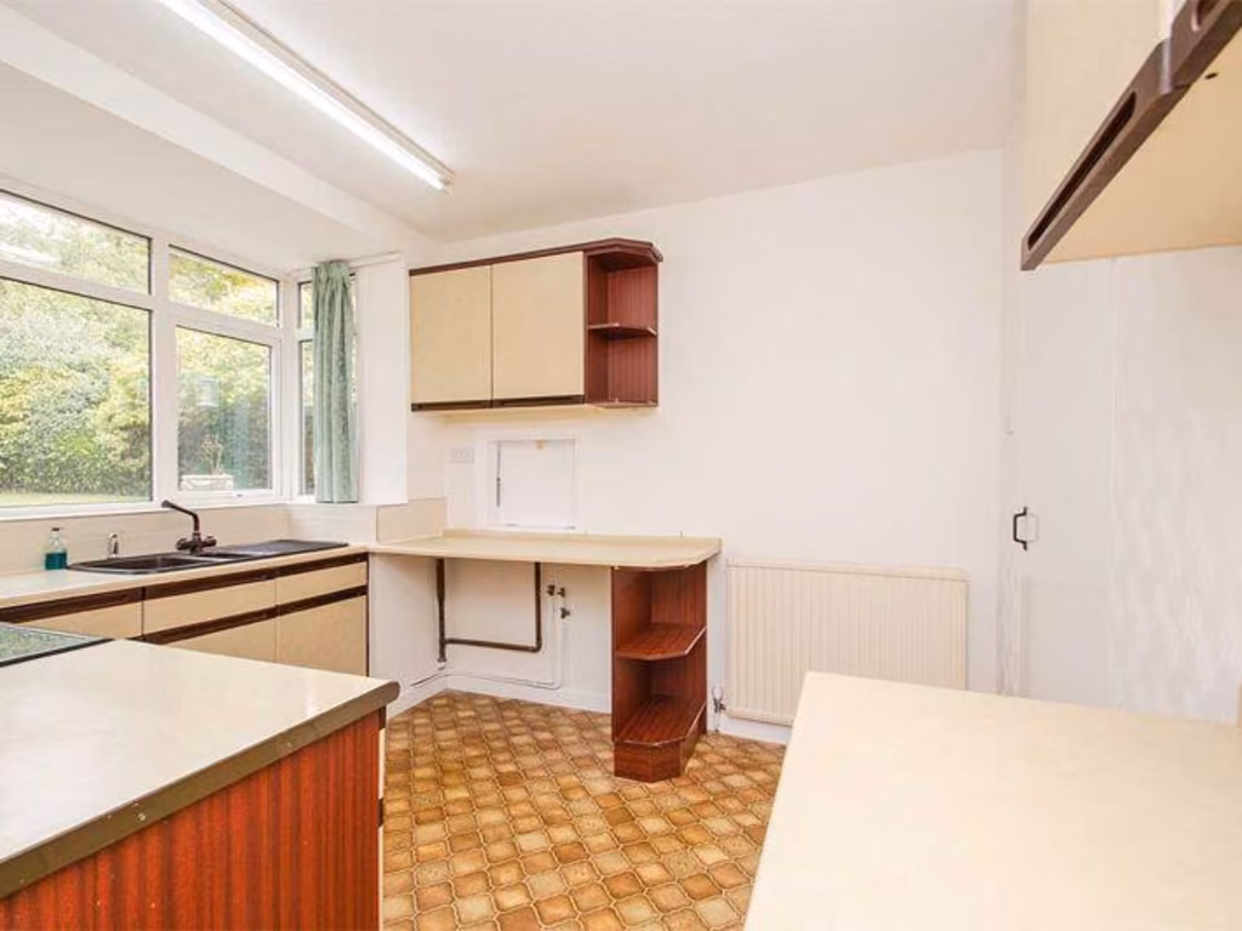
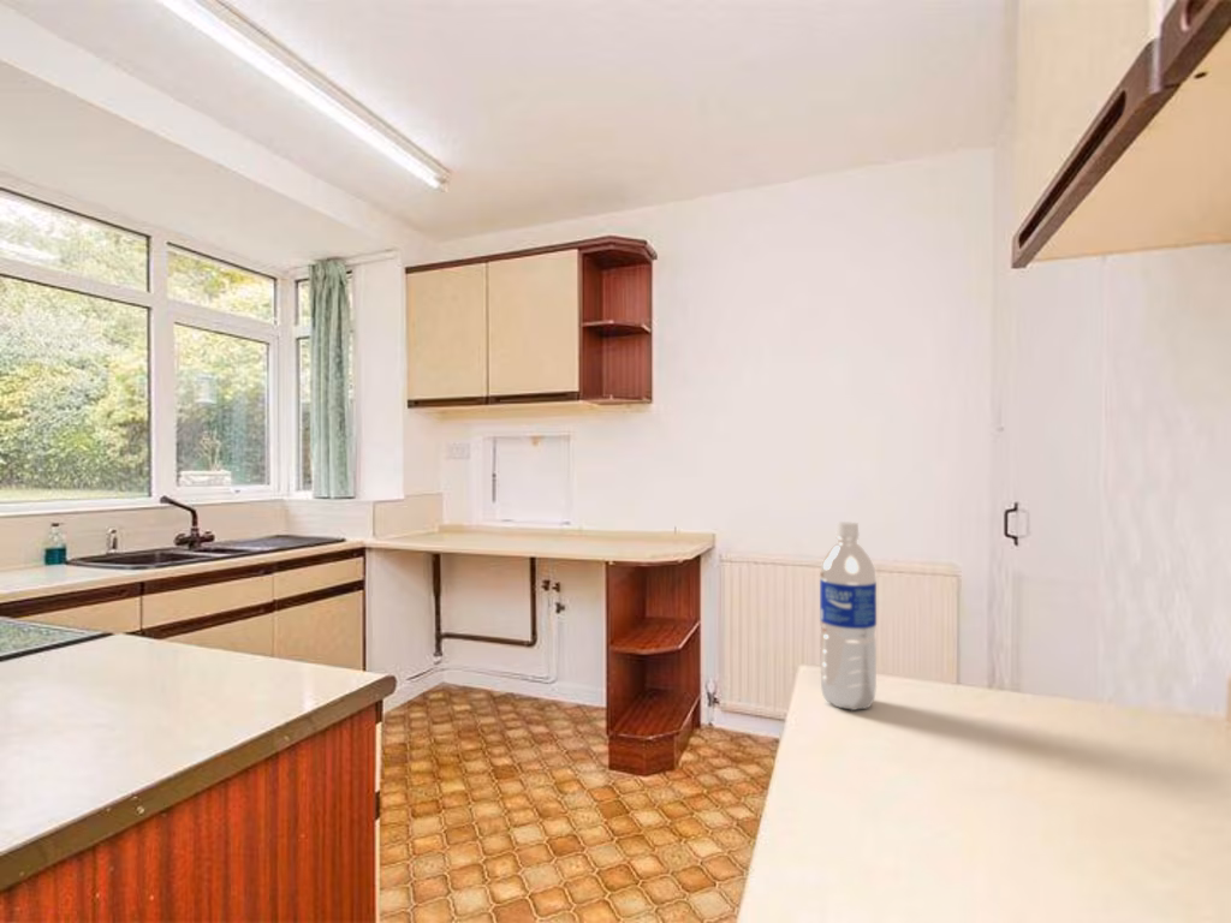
+ water bottle (848, 612)
